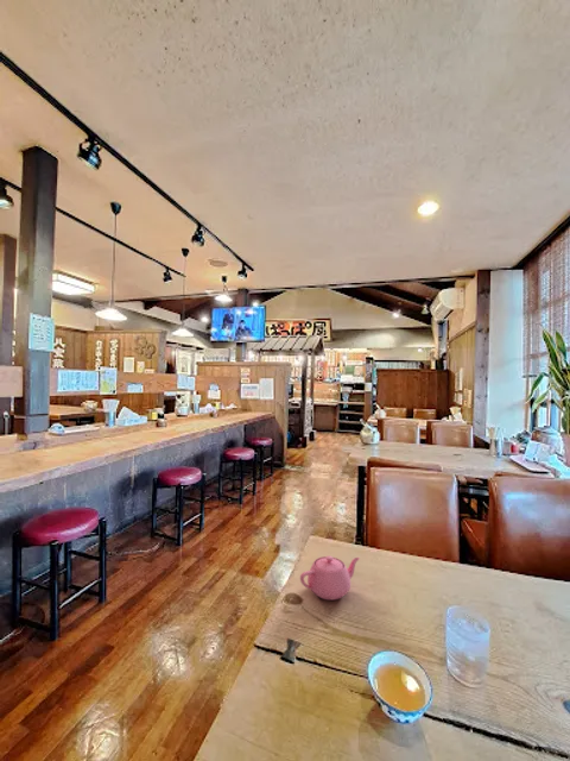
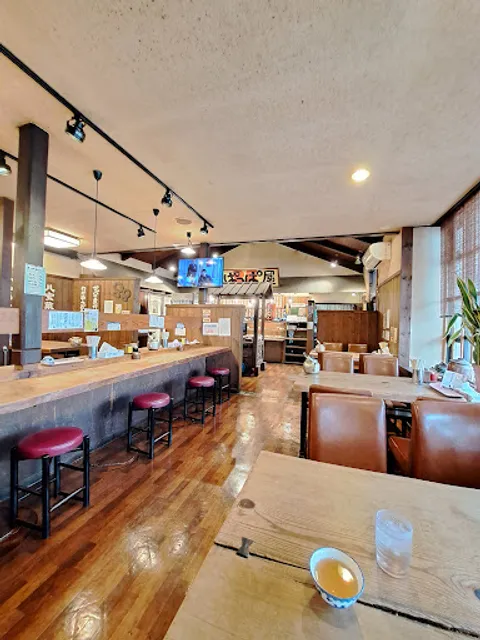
- teapot (330, 573)
